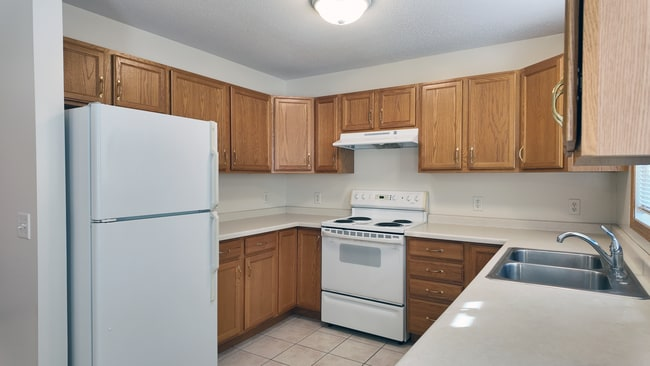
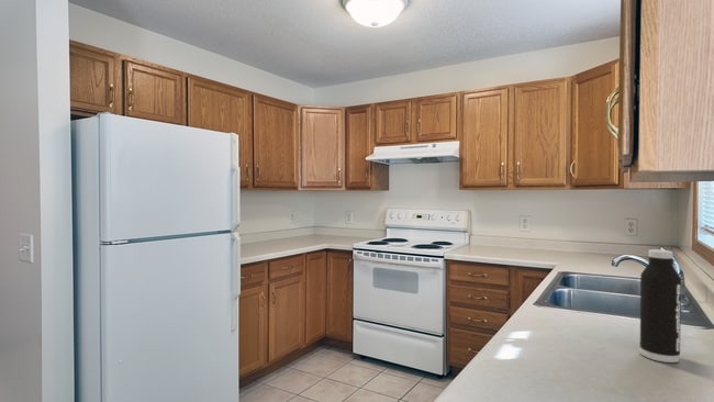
+ water bottle (660, 303)
